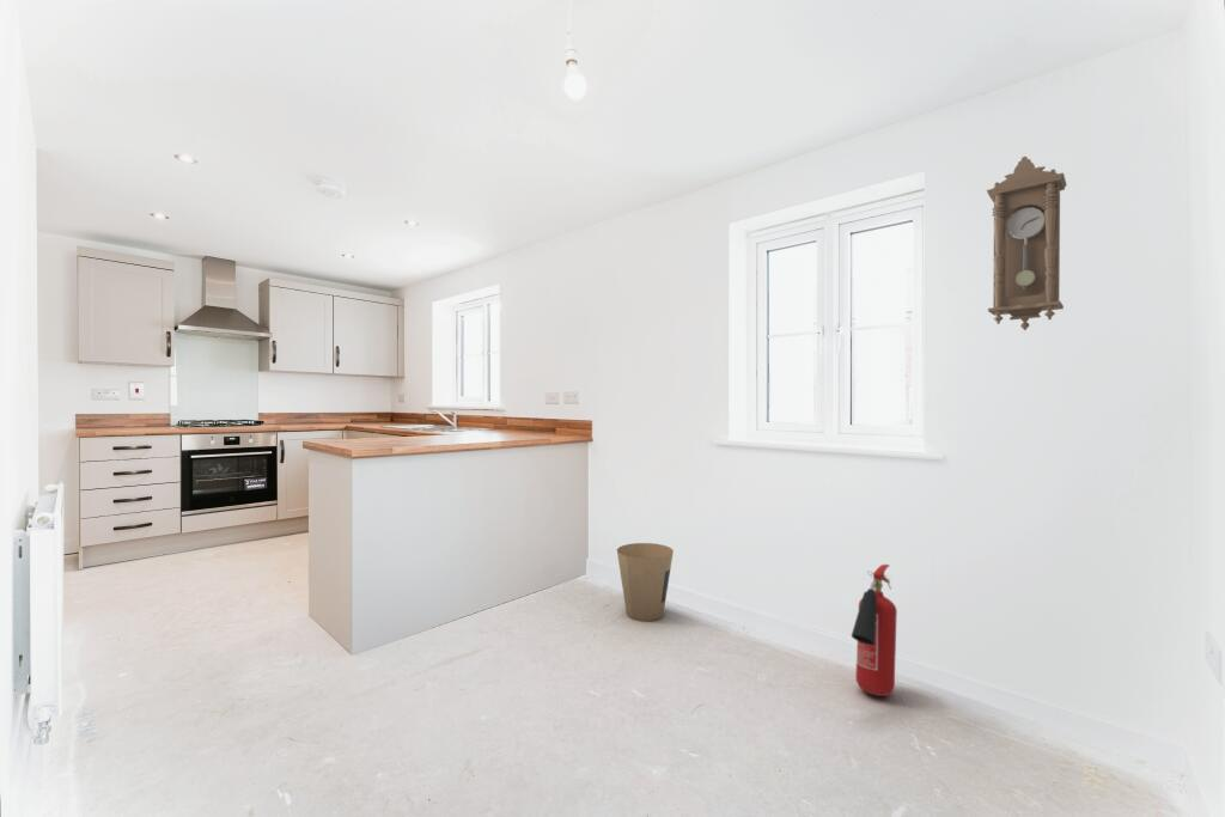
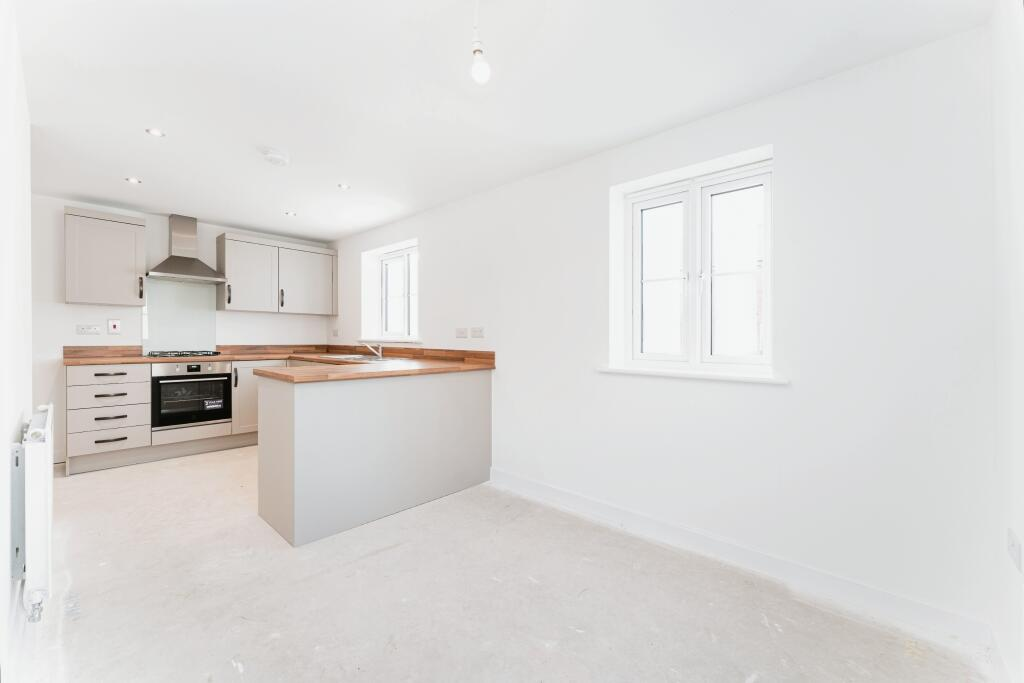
- pendulum clock (1025, 245)
- trash can (645, 581)
- fire extinguisher (874, 633)
